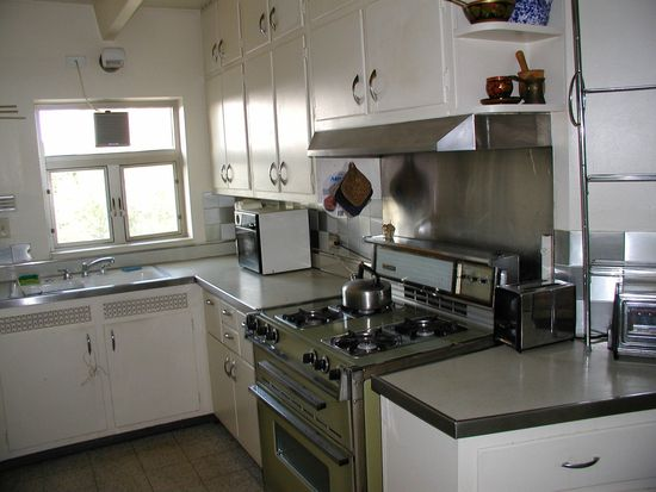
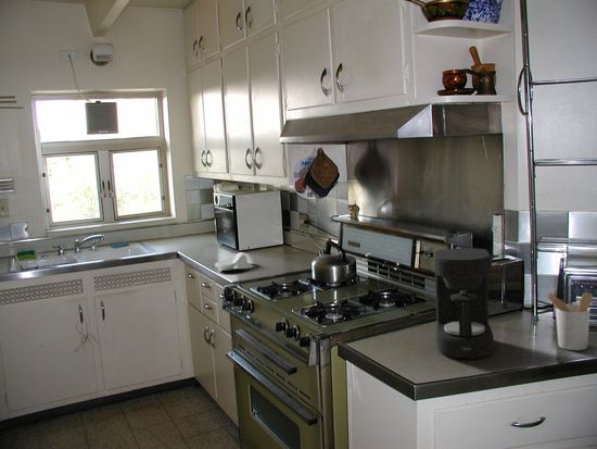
+ coffee maker (463, 300)
+ spoon rest (234, 261)
+ utensil holder (567, 319)
